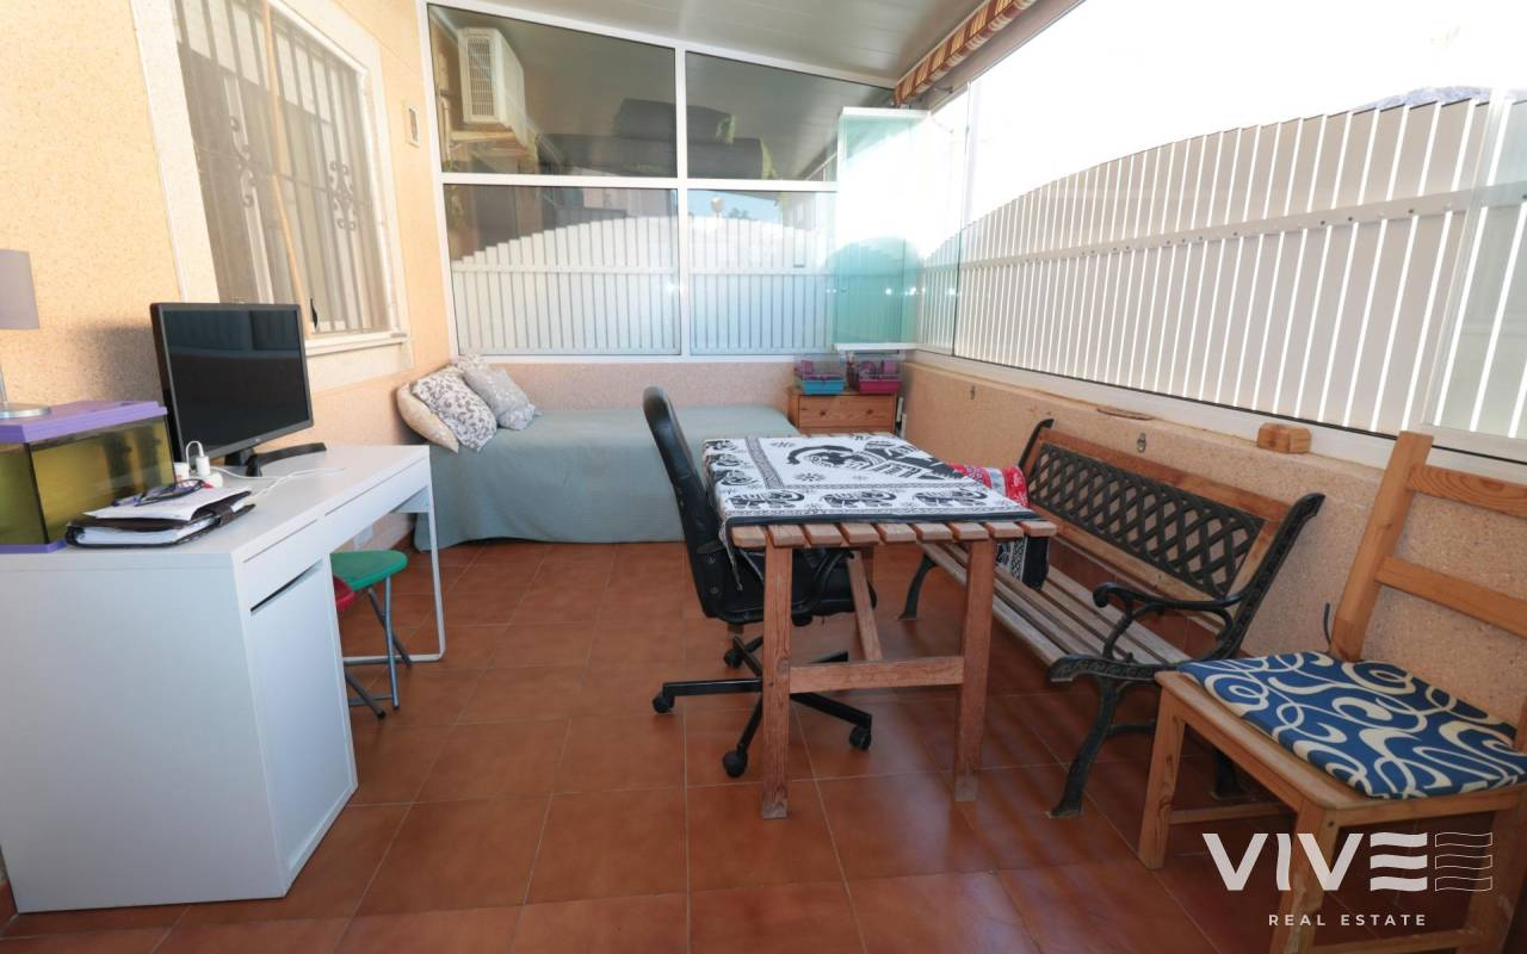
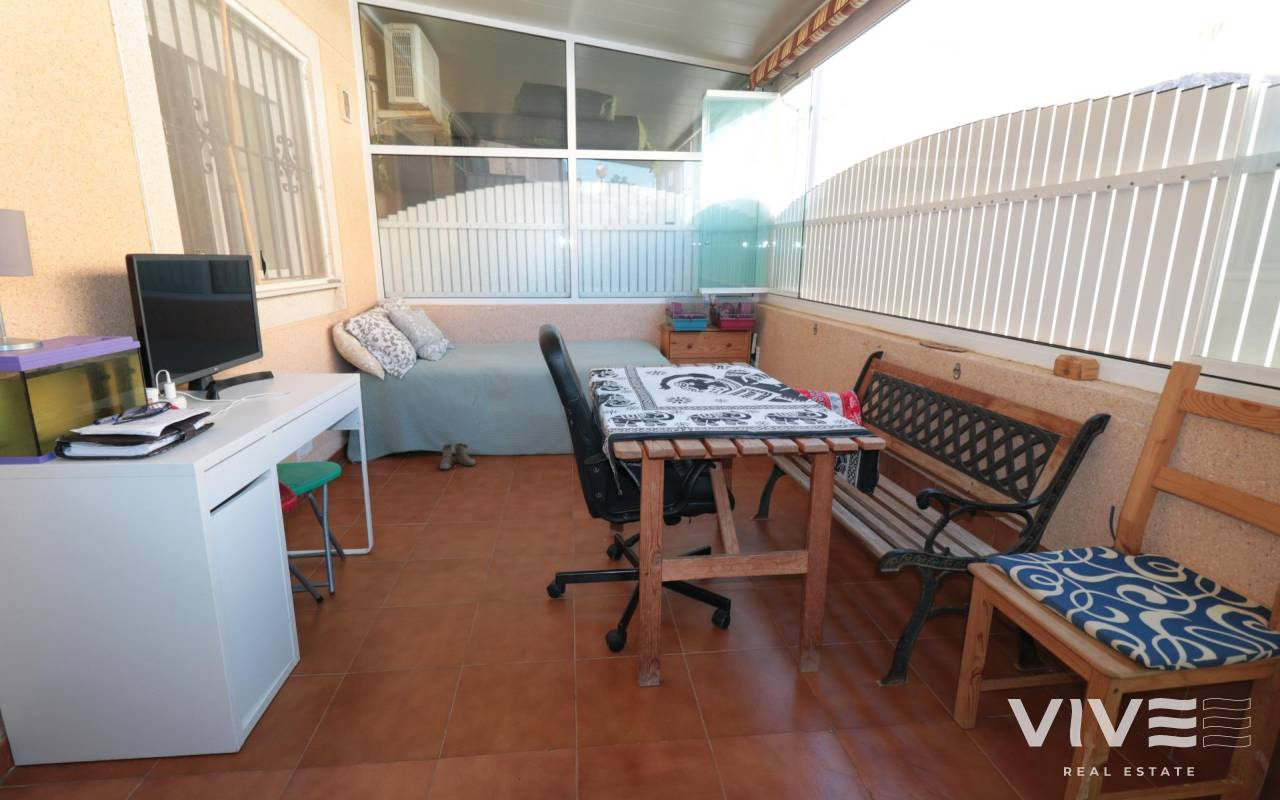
+ boots (454, 456)
